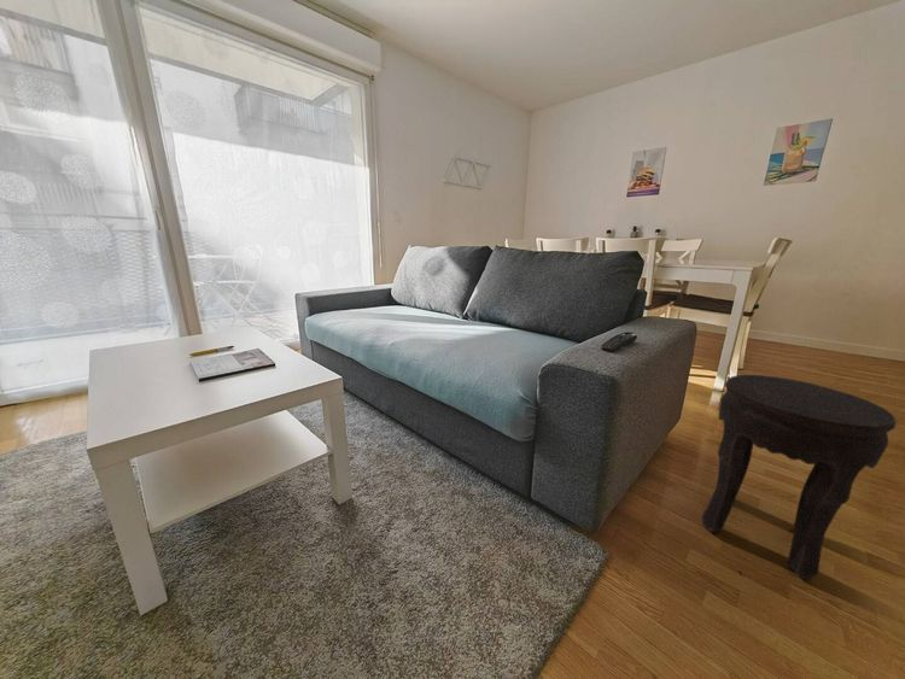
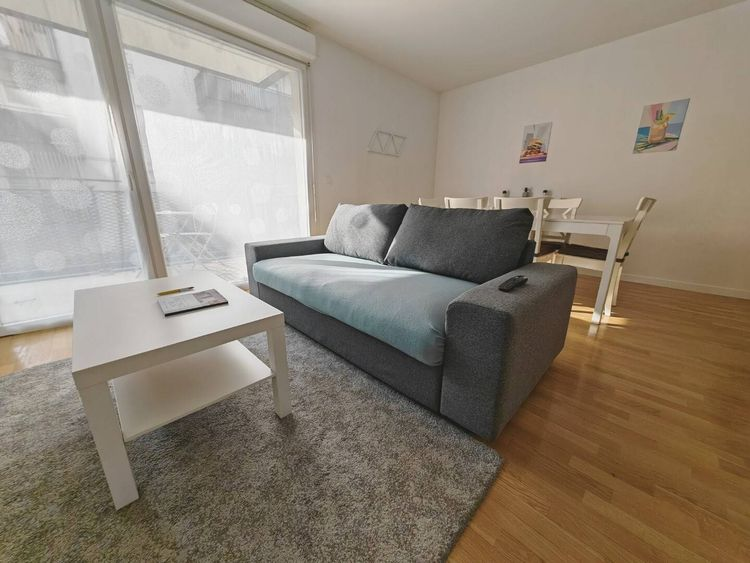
- side table (784, 455)
